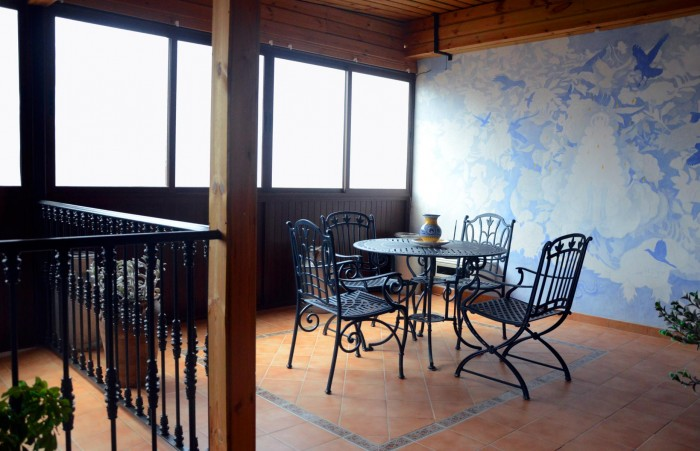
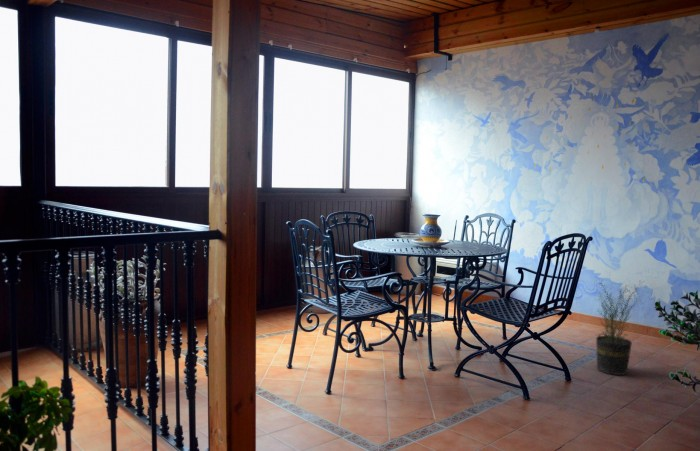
+ potted plant (616, 324)
